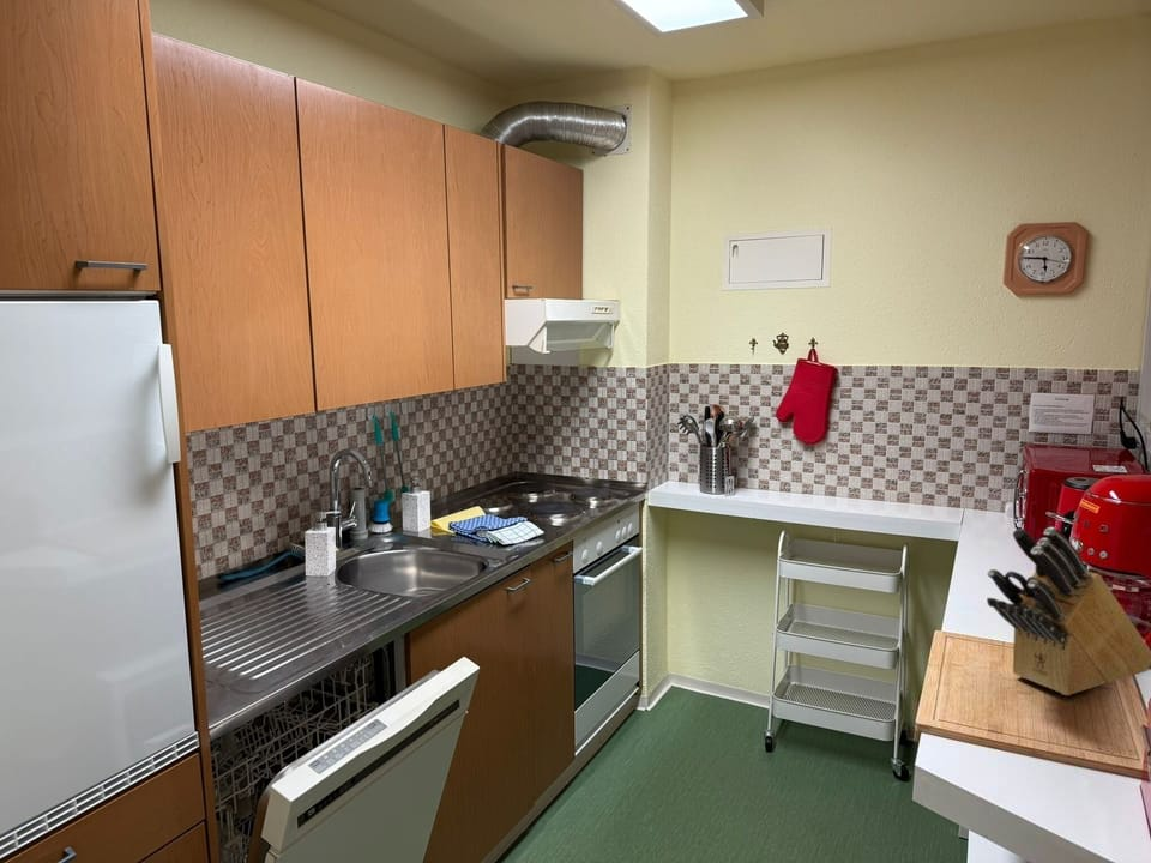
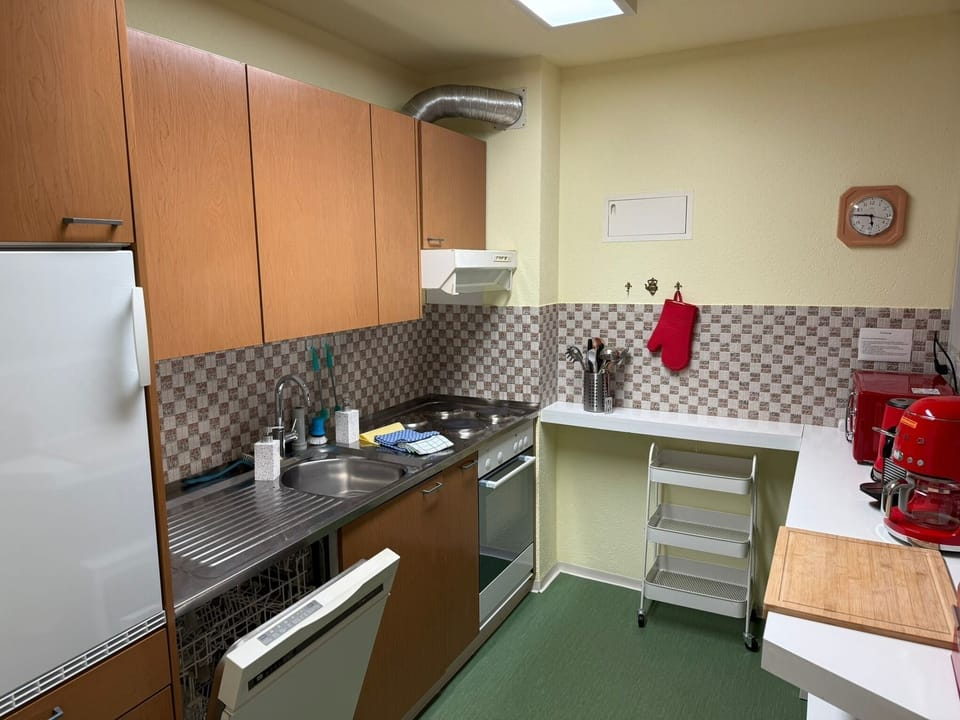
- knife block (1072, 599)
